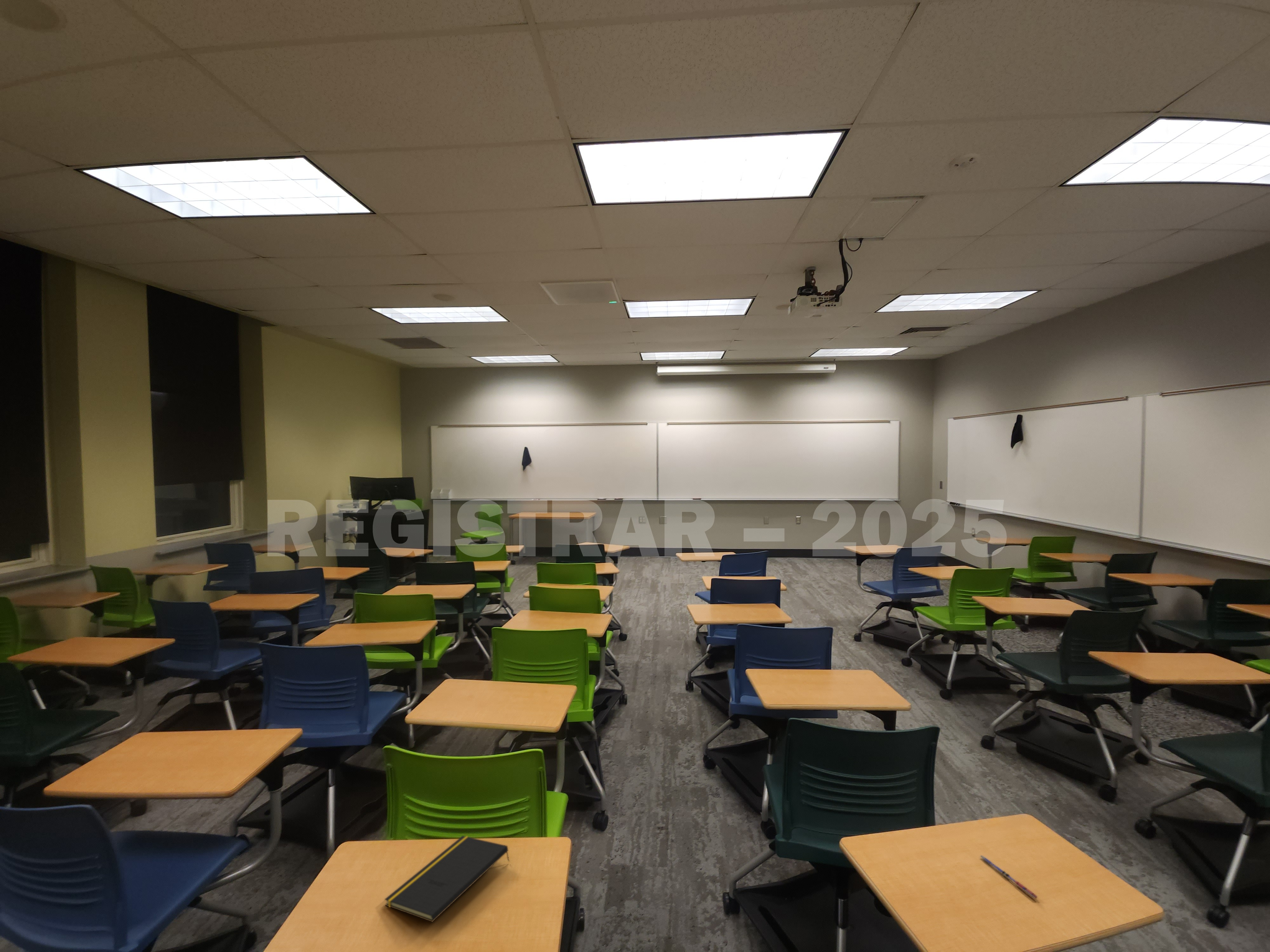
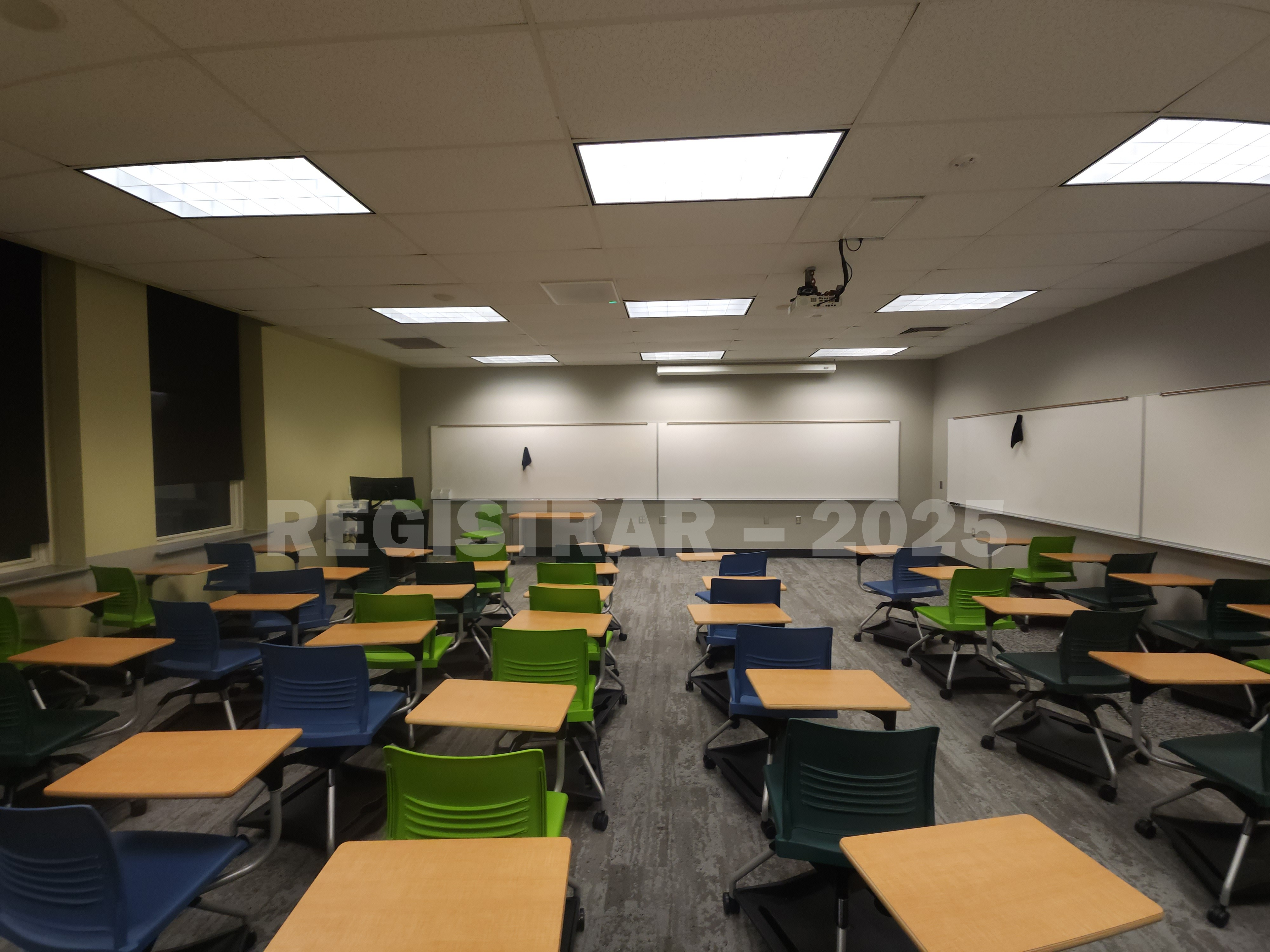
- pen (1007, 875)
- notepad (449, 874)
